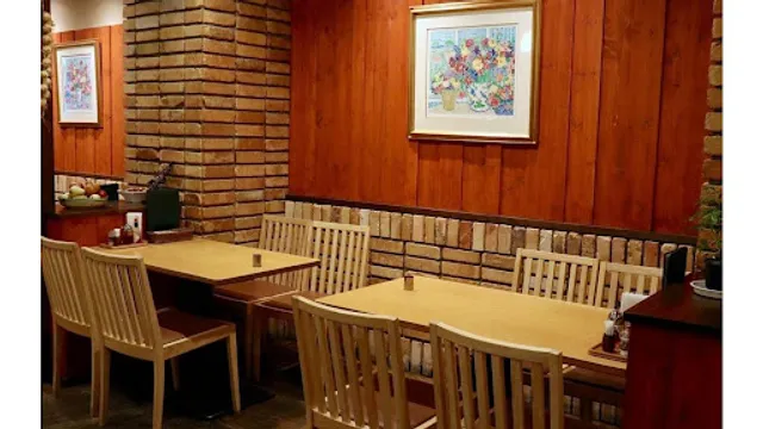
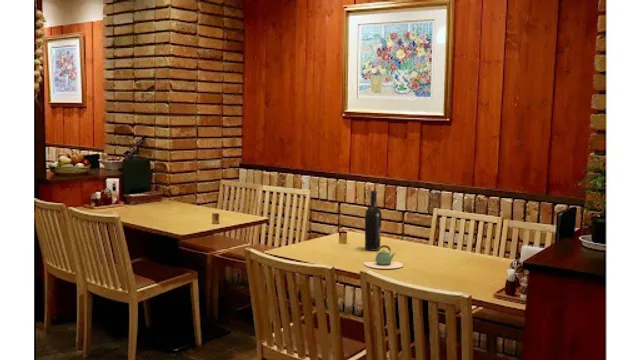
+ wine bottle (373, 220)
+ teapot (383, 254)
